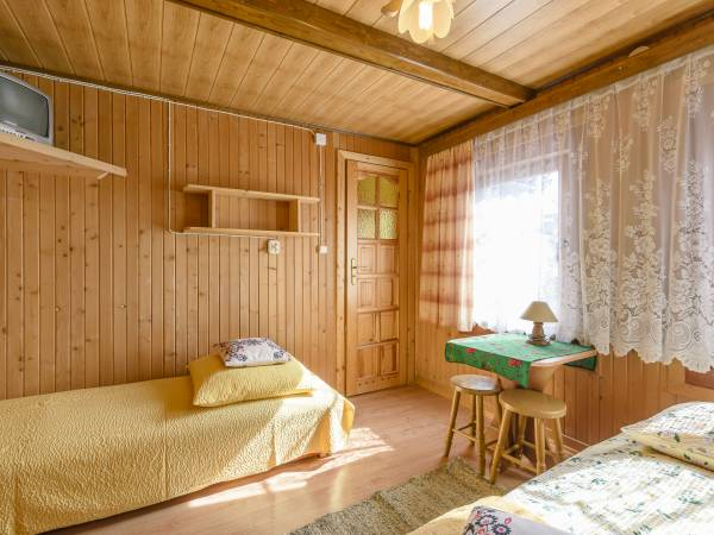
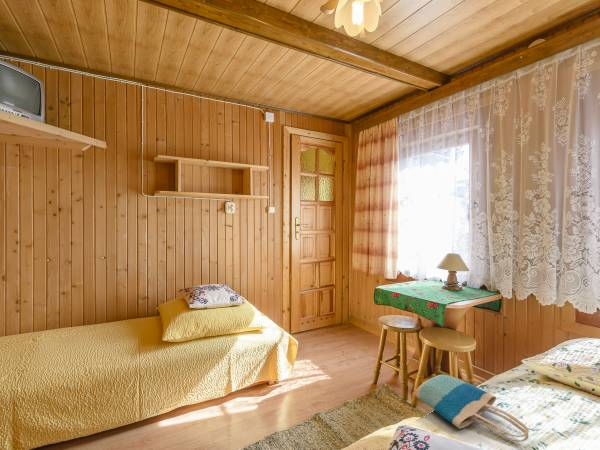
+ tote bag (470, 405)
